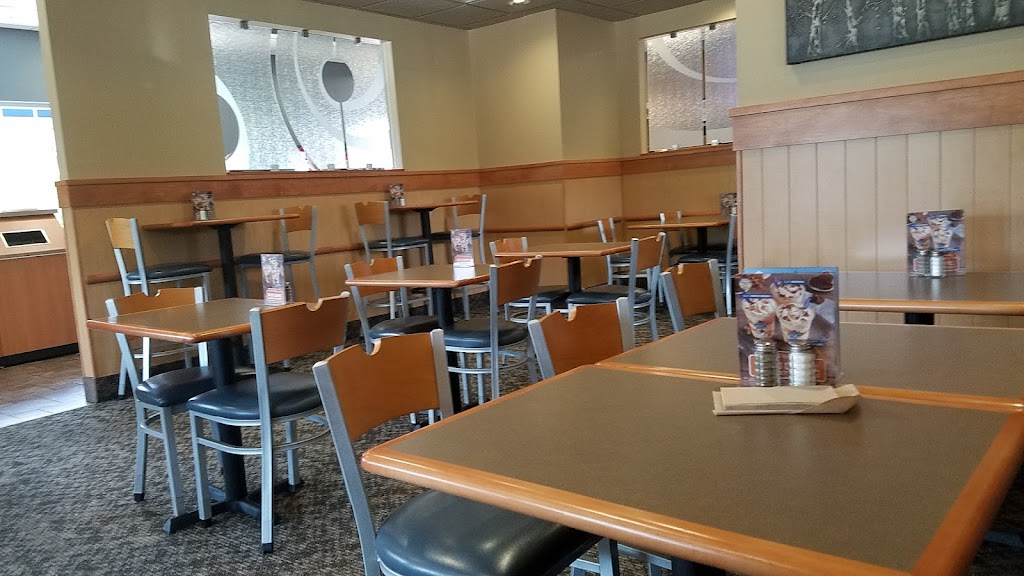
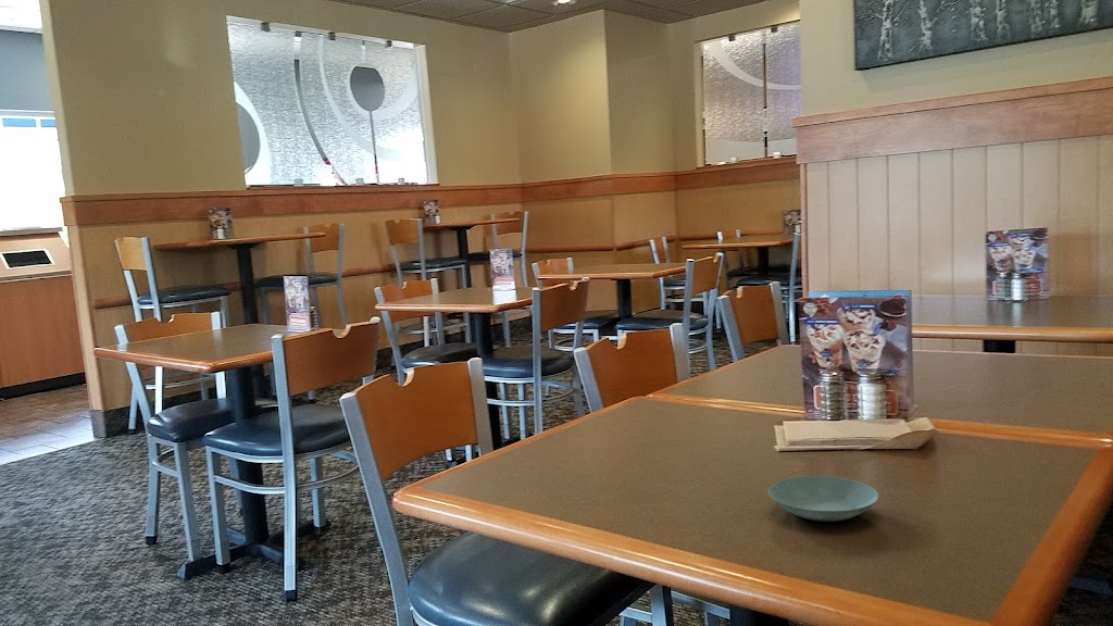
+ saucer (823, 501)
